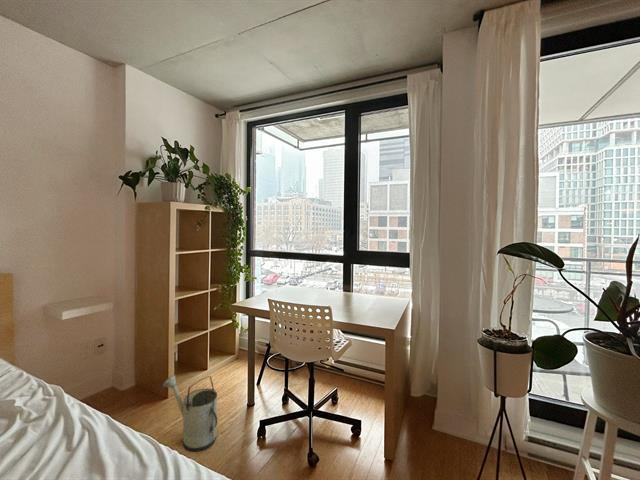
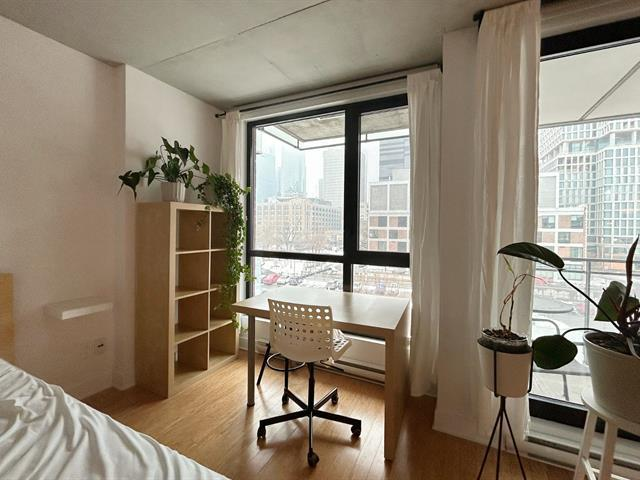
- watering can (190, 406)
